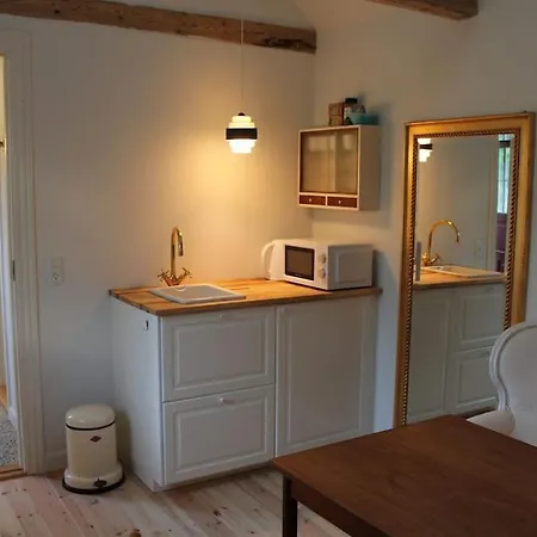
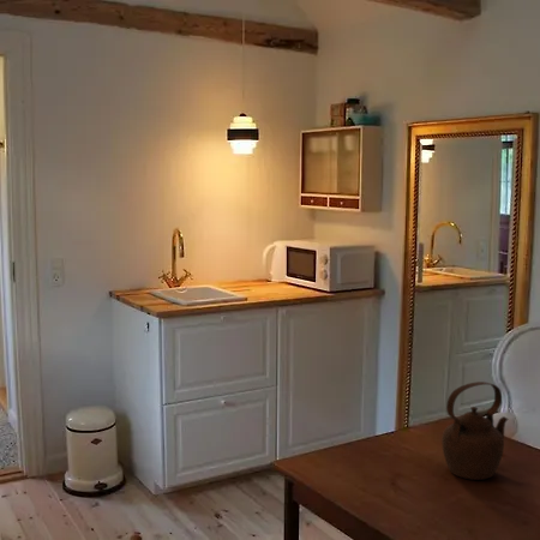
+ teapot (479, 426)
